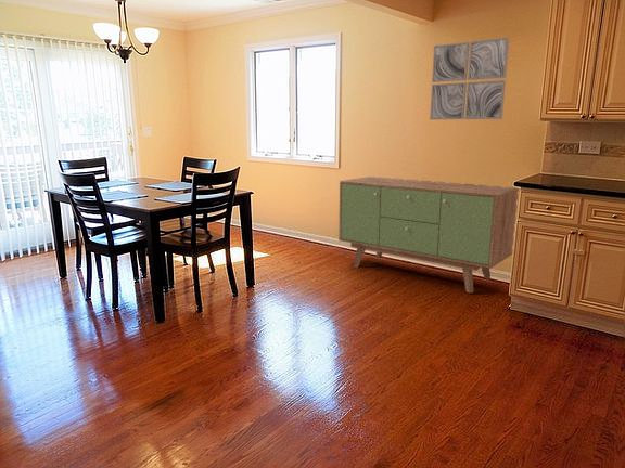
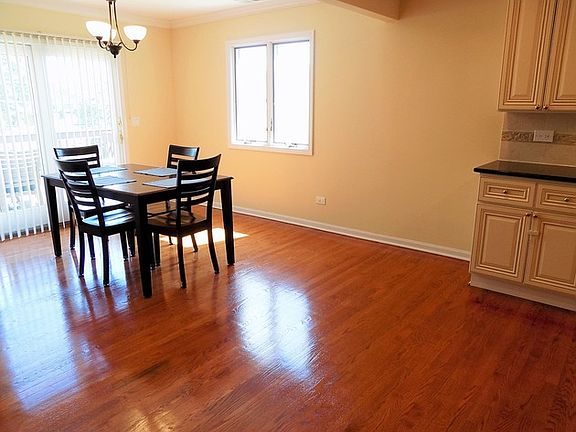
- sideboard (421, 229)
- wall art (468, 82)
